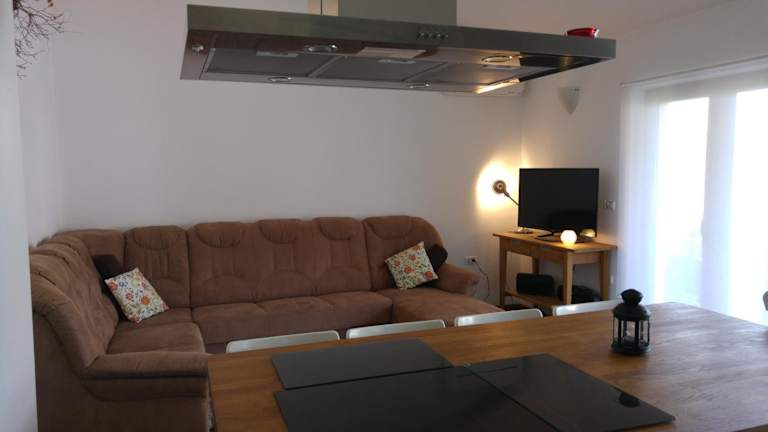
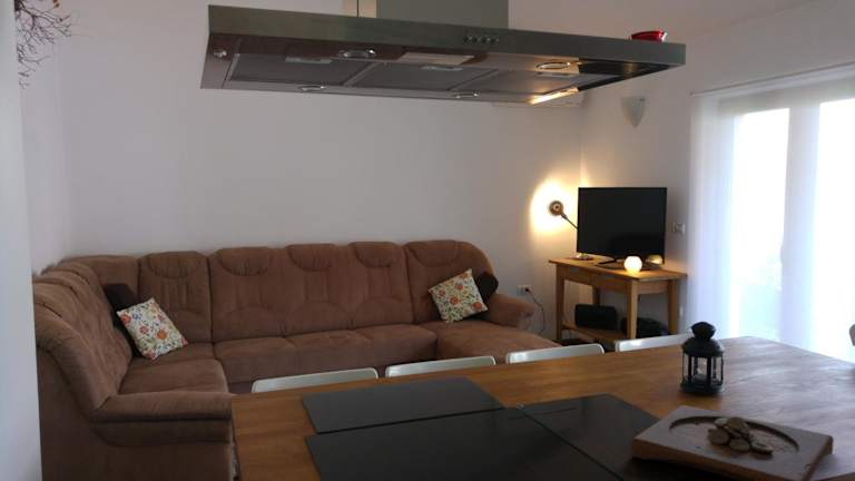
+ wooden tray (733, 434)
